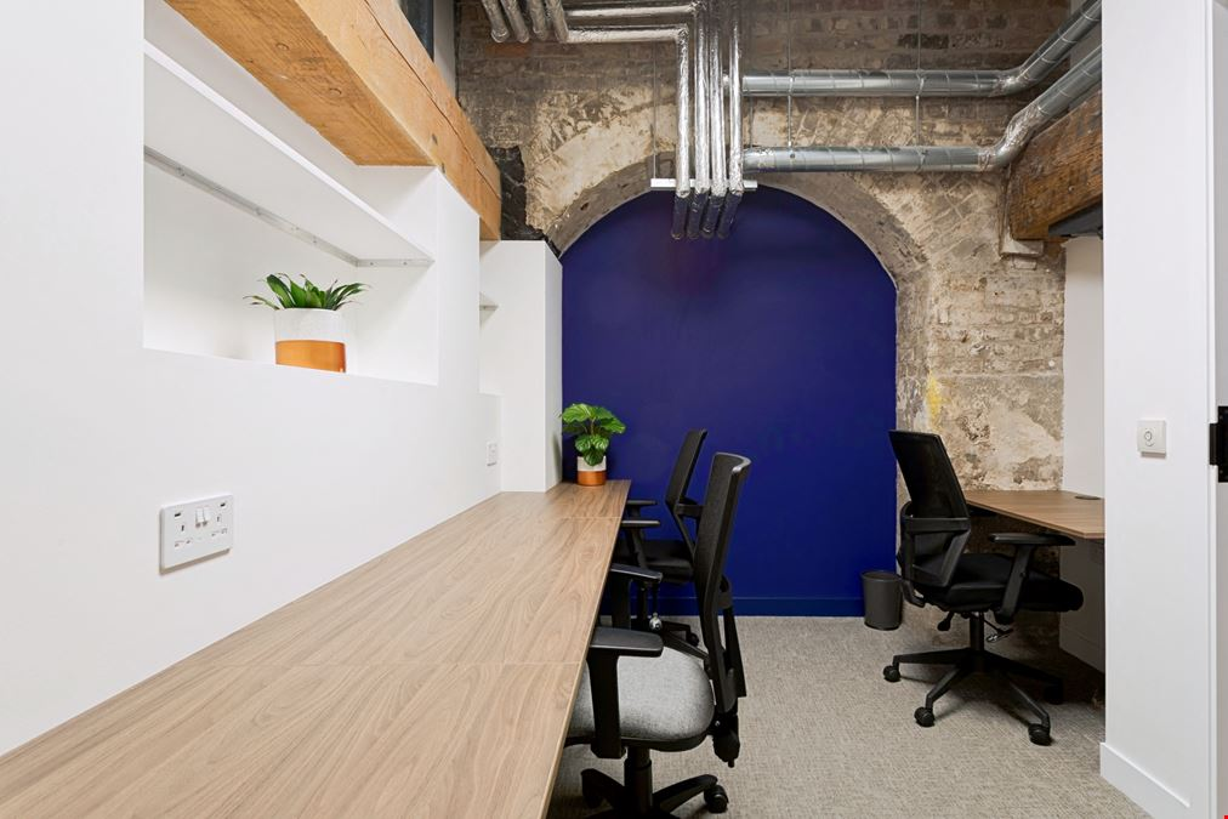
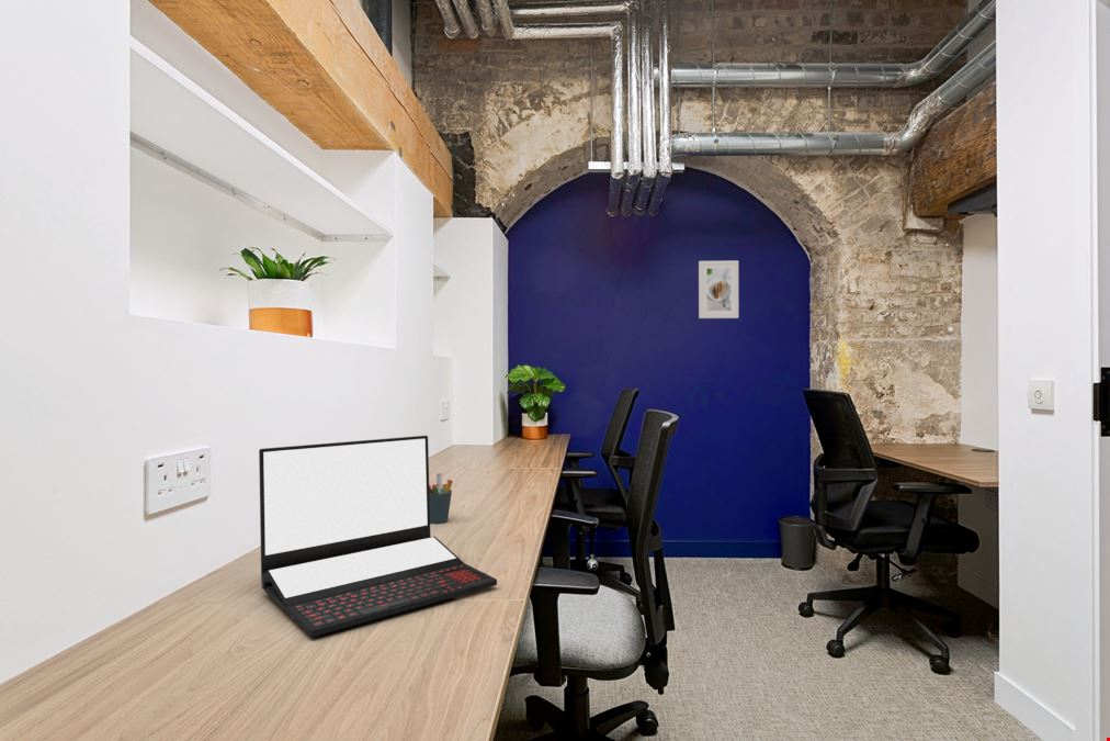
+ laptop (380, 518)
+ pen holder (438, 497)
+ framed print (718, 289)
